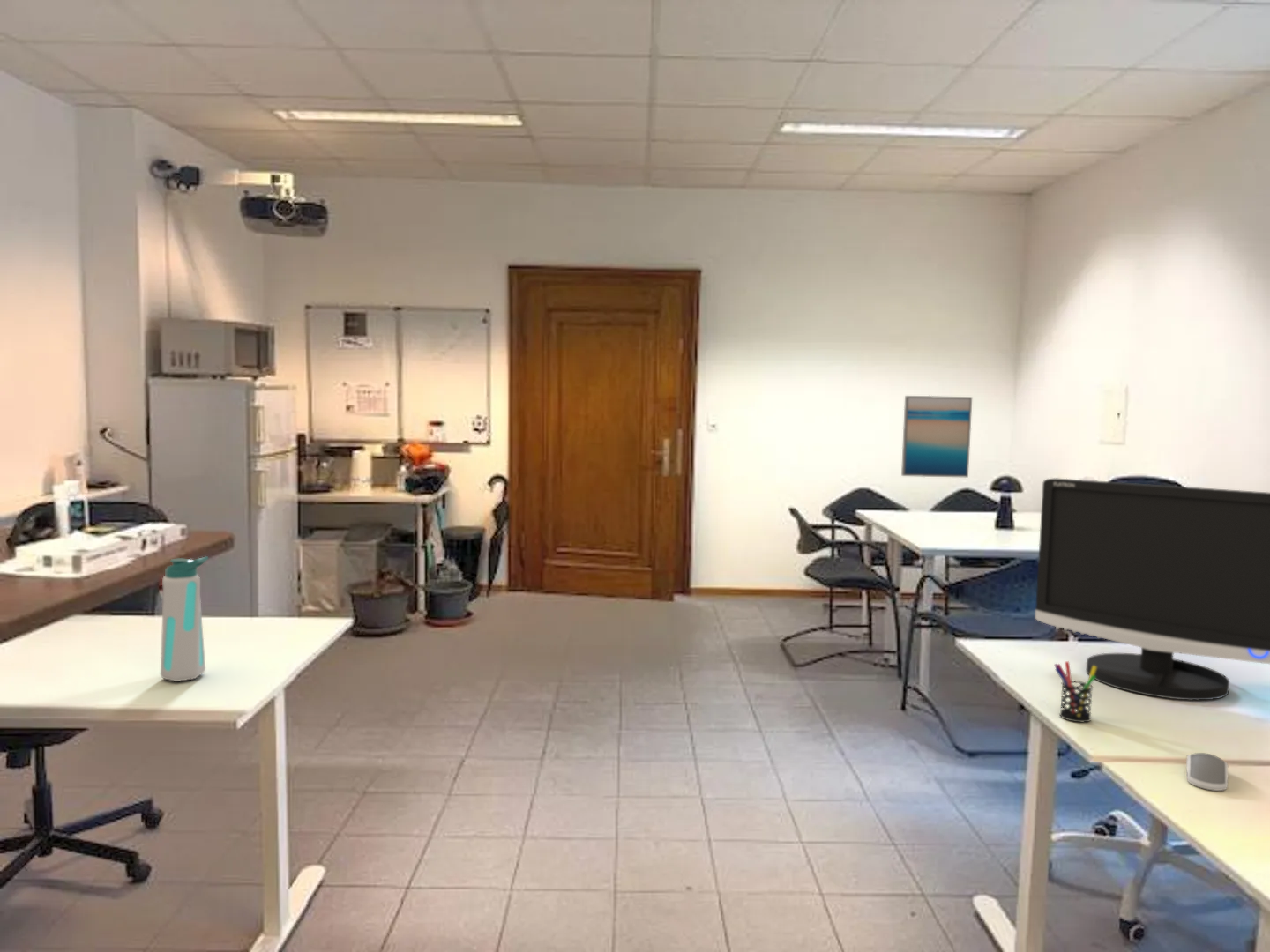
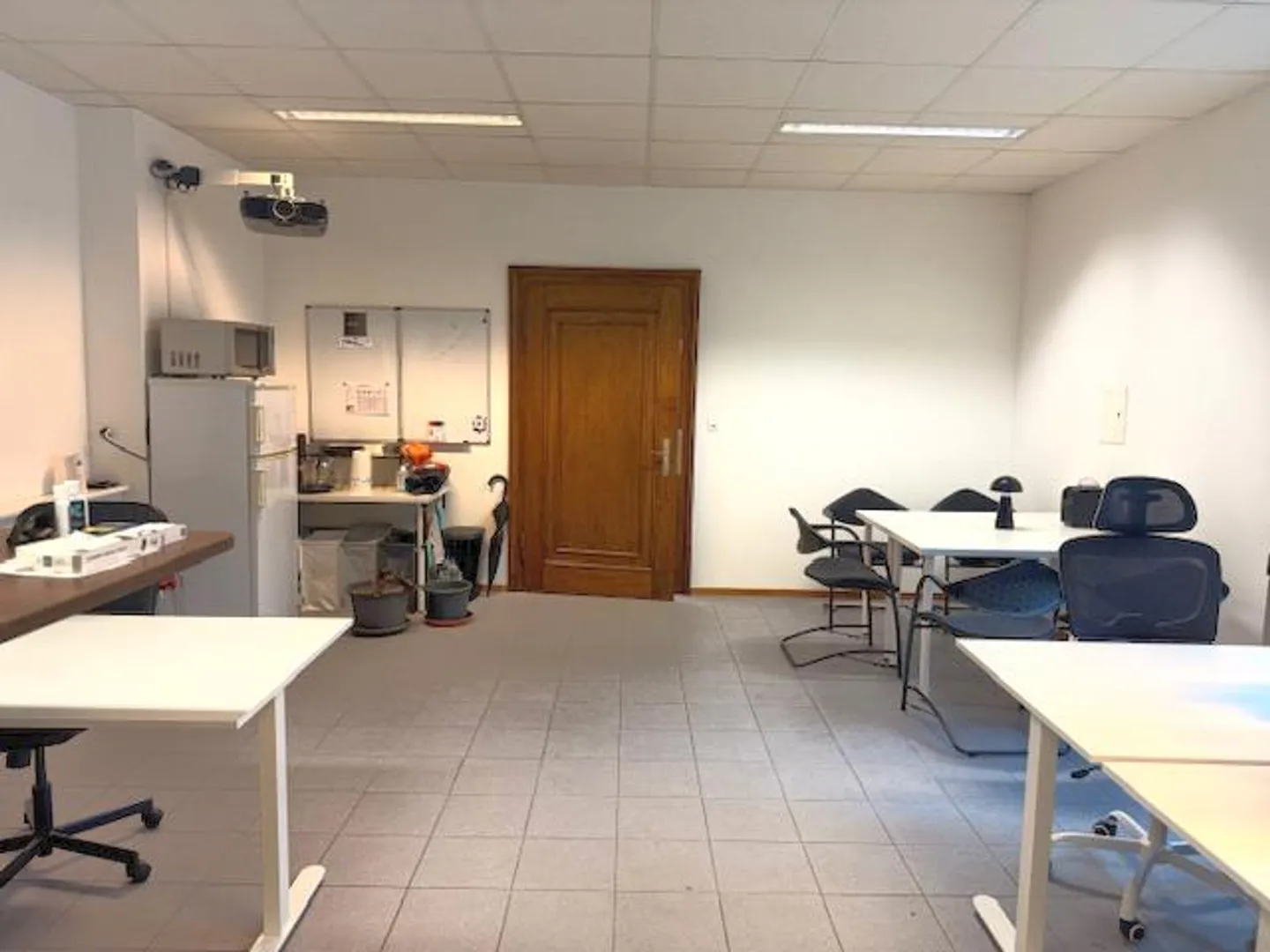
- water bottle (185, 617)
- pen holder (1078, 690)
- computer mouse (1206, 766)
- wall art (937, 436)
- monitor (1161, 583)
